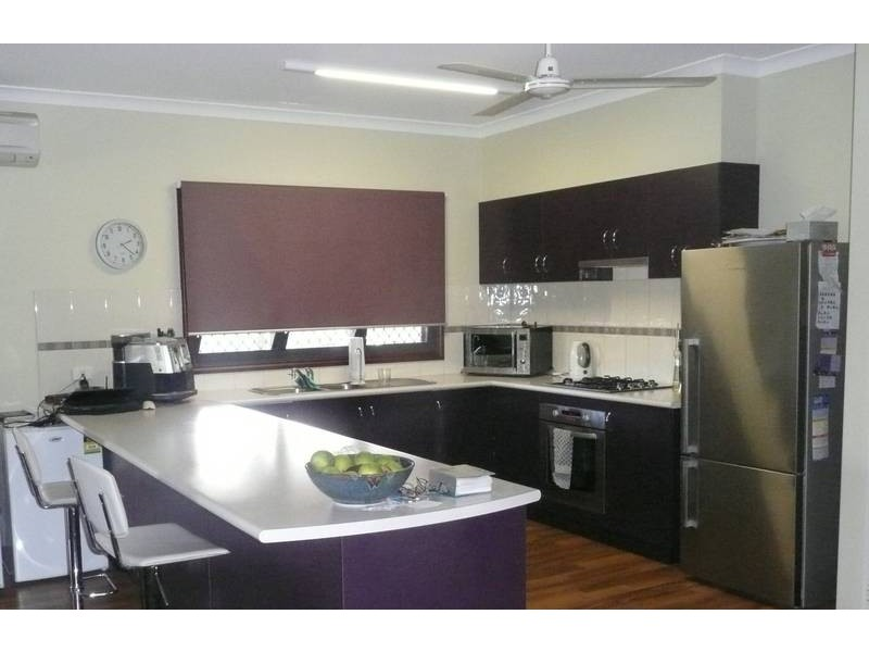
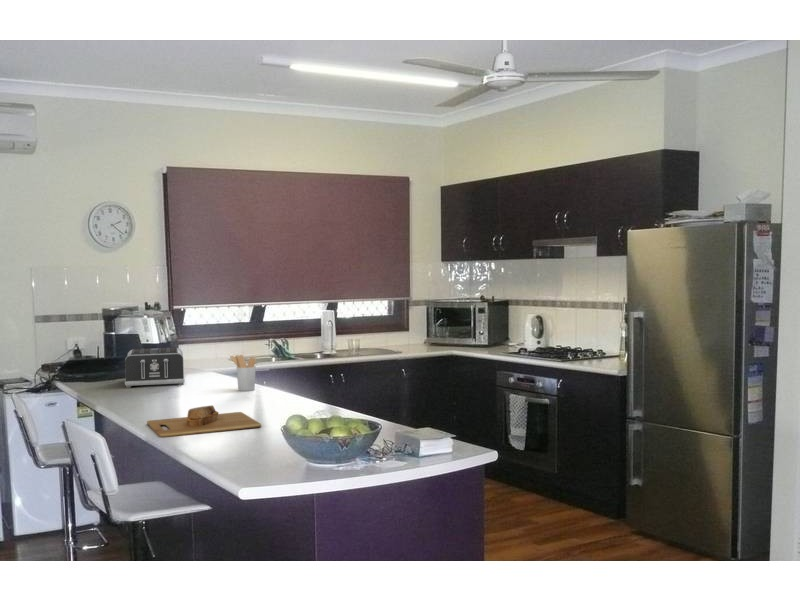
+ cutting board (203, 415)
+ utensil holder (243, 371)
+ toaster (155, 366)
